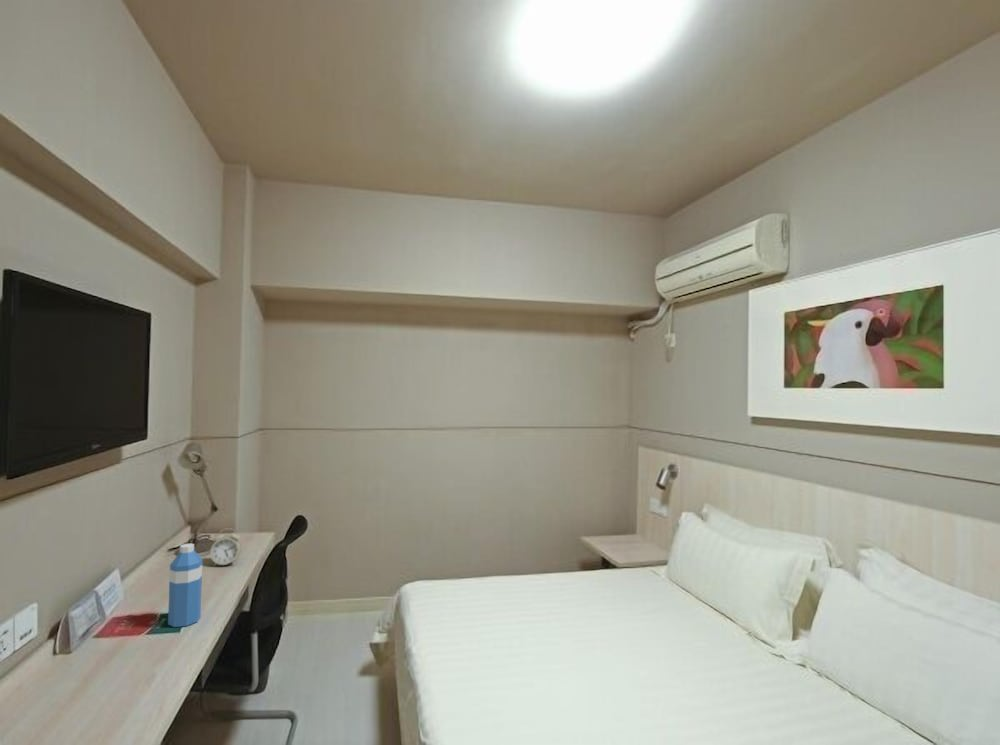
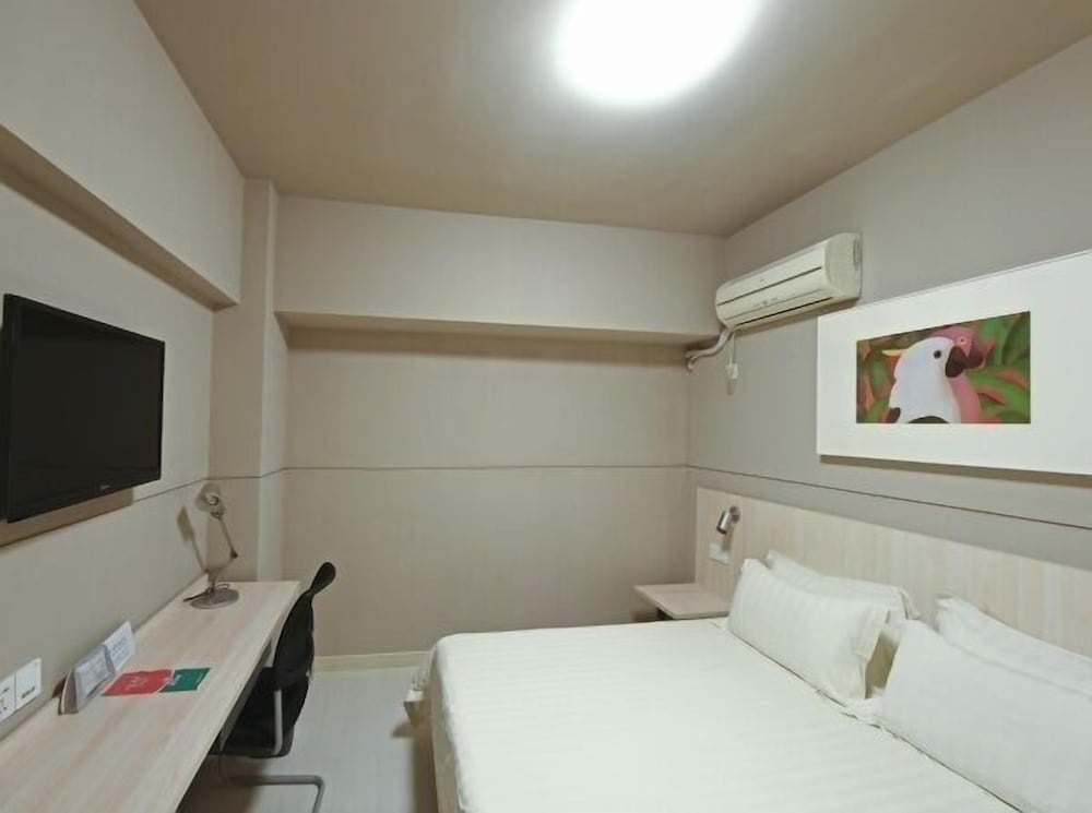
- water bottle (185, 582)
- alarm clock (226, 546)
